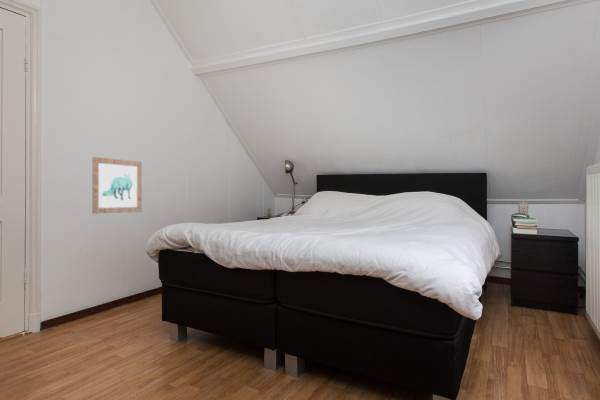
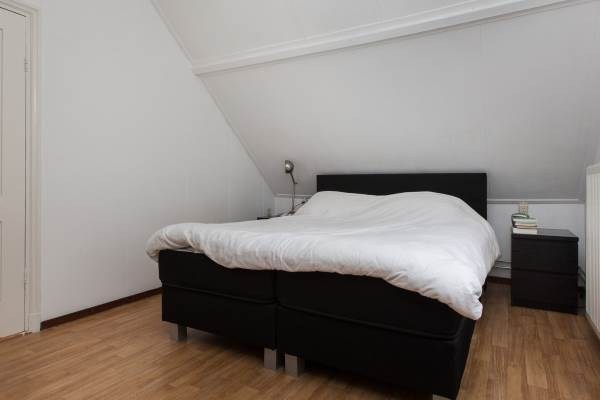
- wall art (118, 186)
